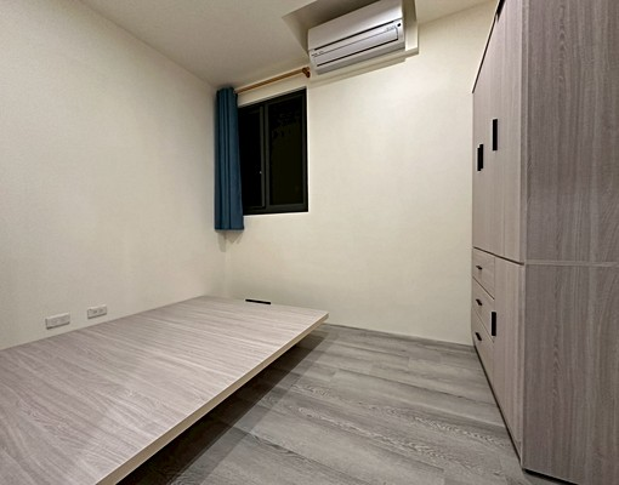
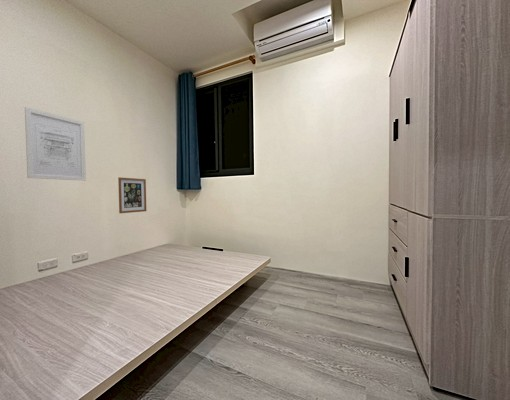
+ wall art (58, 147)
+ wall art (133, 195)
